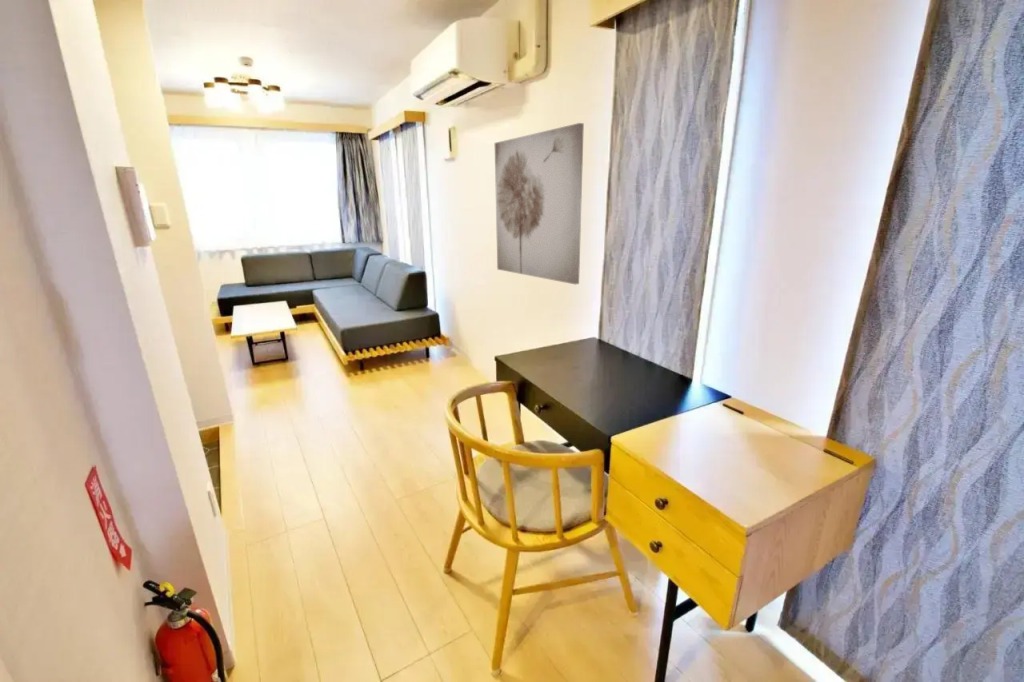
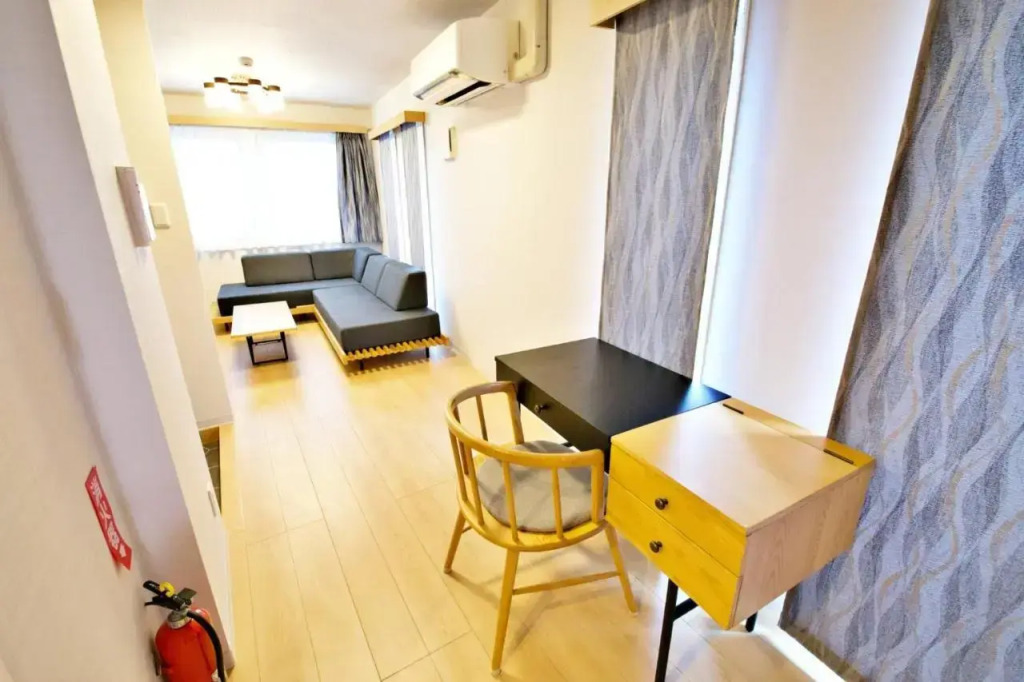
- wall art (533, 208)
